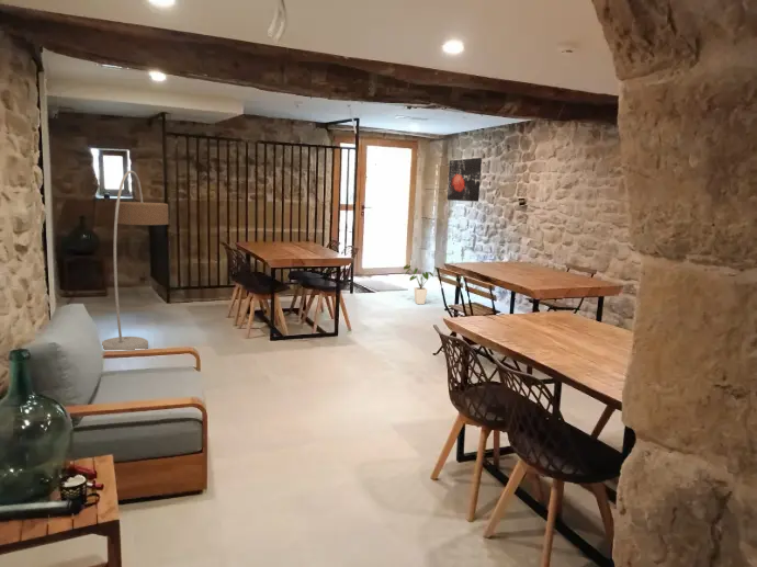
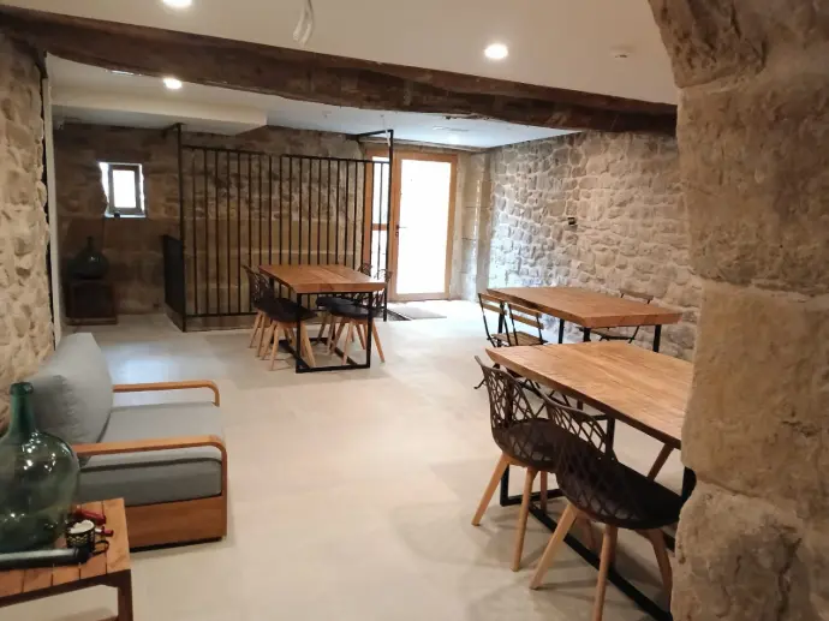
- wall art (463, 180)
- floor lamp (115, 253)
- house plant (419, 284)
